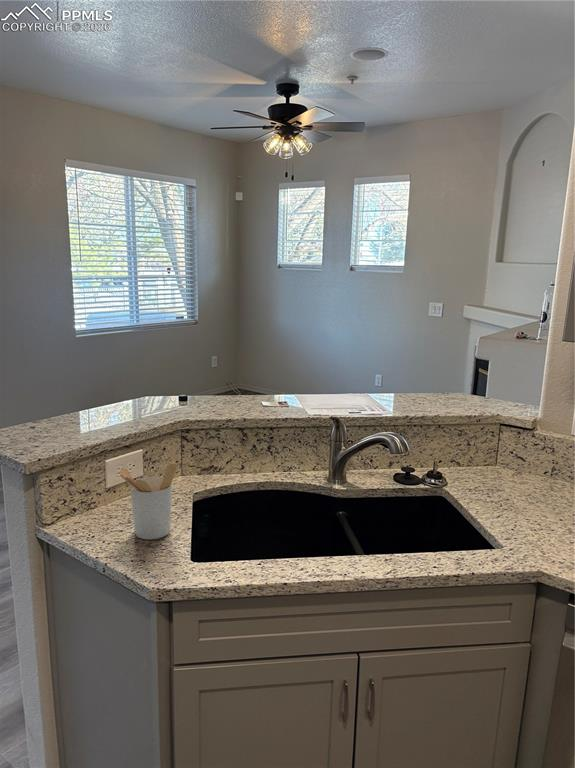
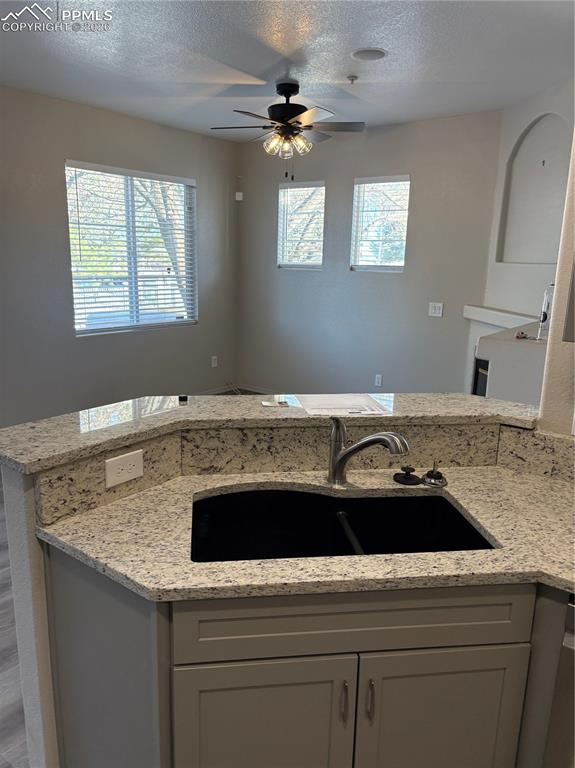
- utensil holder (146, 500)
